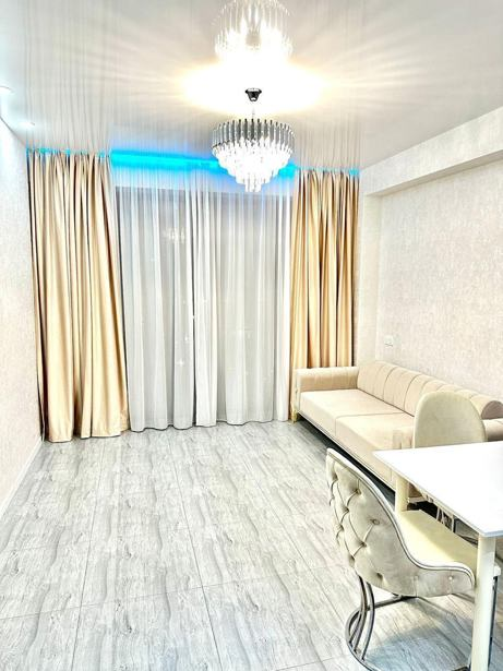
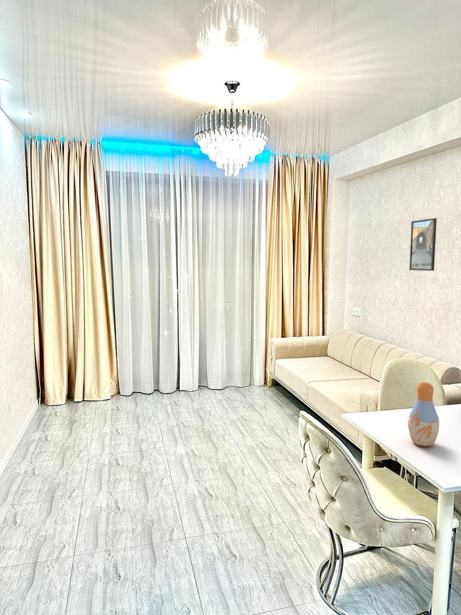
+ vase (424, 413)
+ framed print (422, 245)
